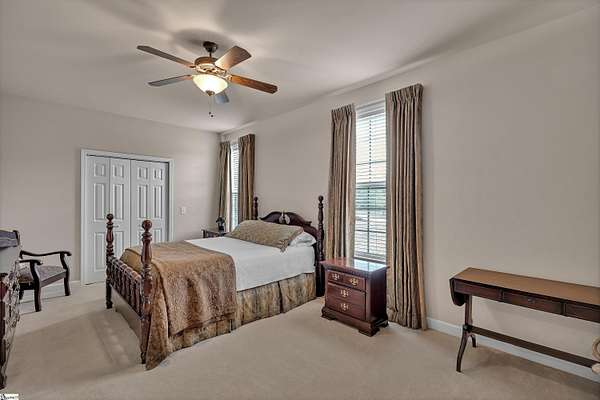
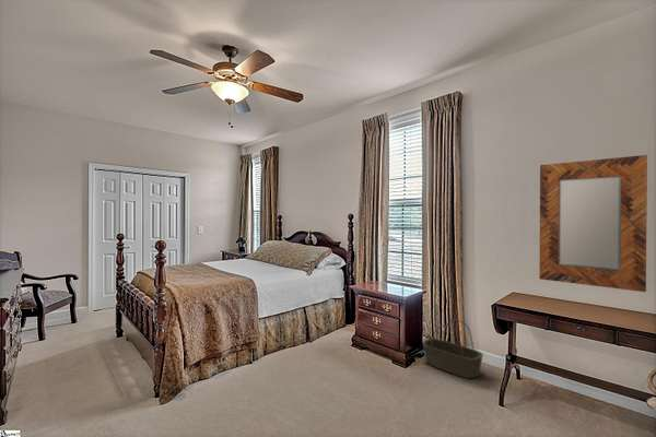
+ basket (450, 344)
+ home mirror (588, 222)
